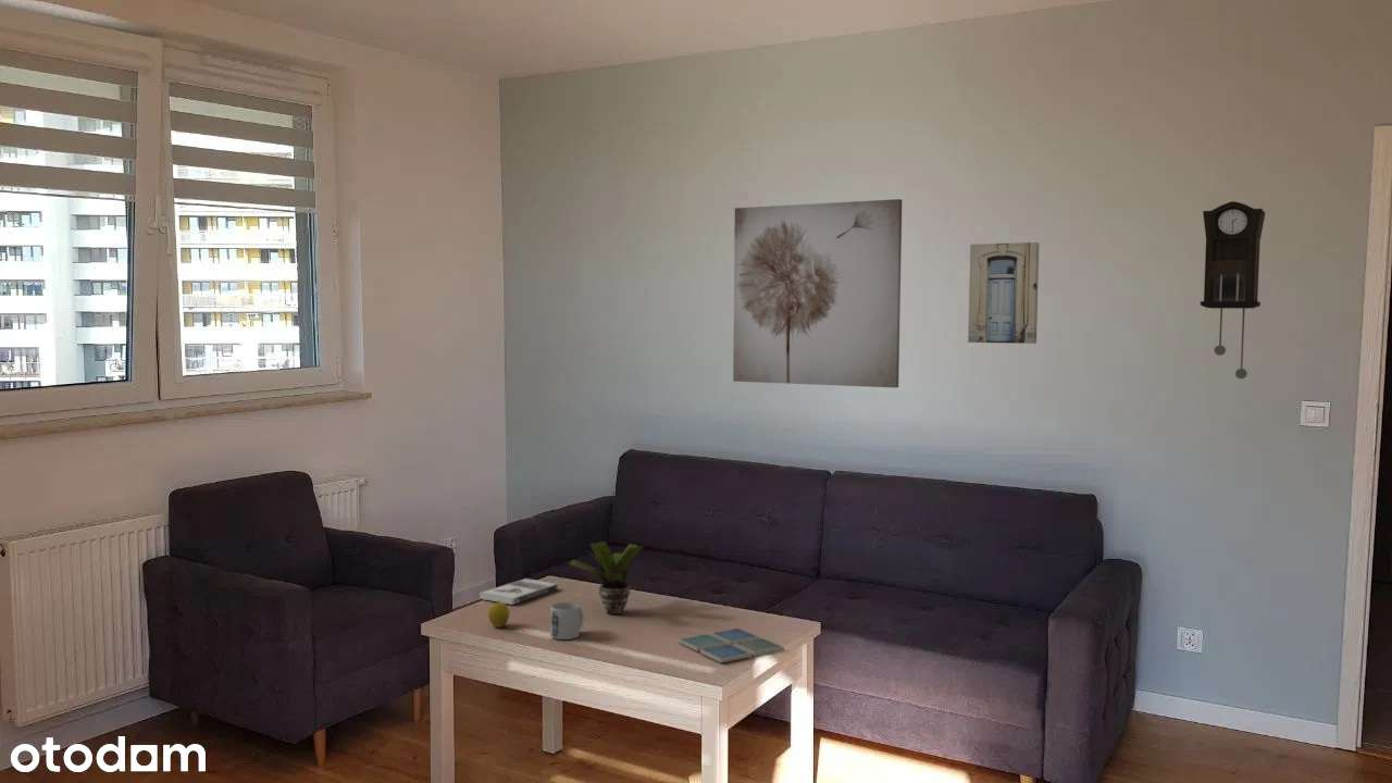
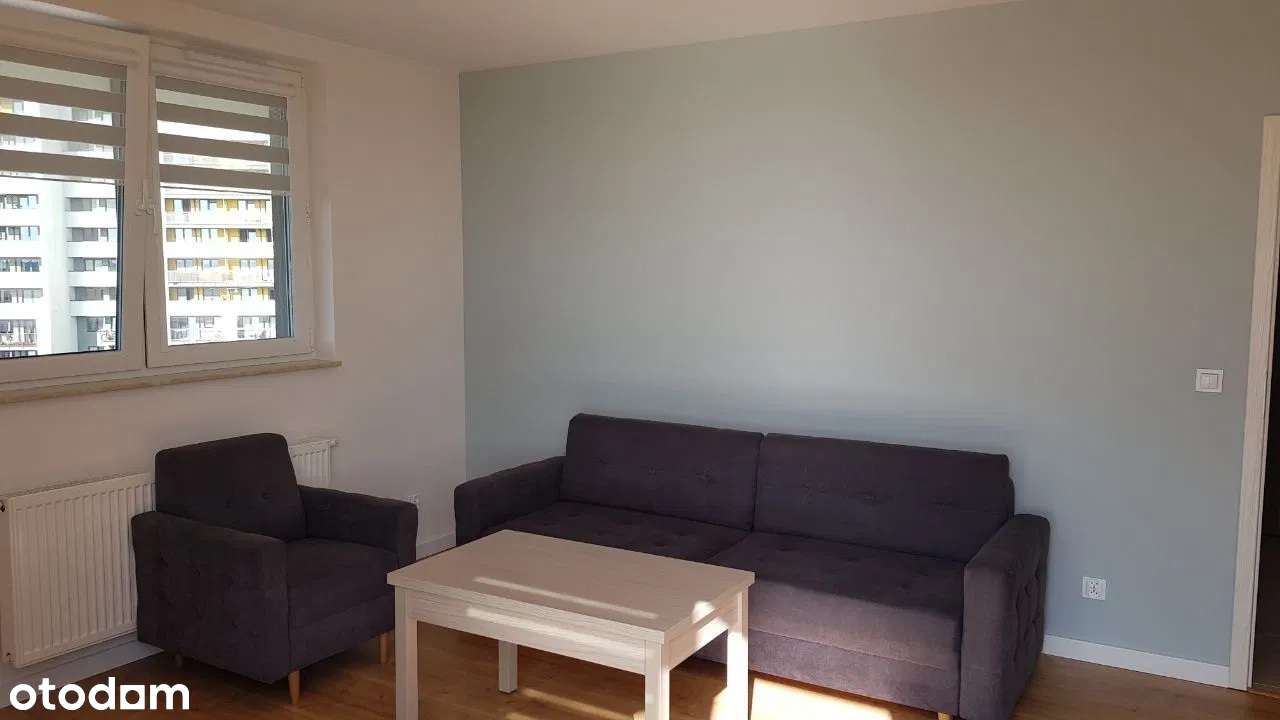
- apple (498, 613)
- mug (568, 619)
- wall art (1003, 293)
- drink coaster (730, 644)
- wall art (813, 294)
- potted plant (616, 576)
- pendulum clock (1231, 291)
- book (519, 591)
